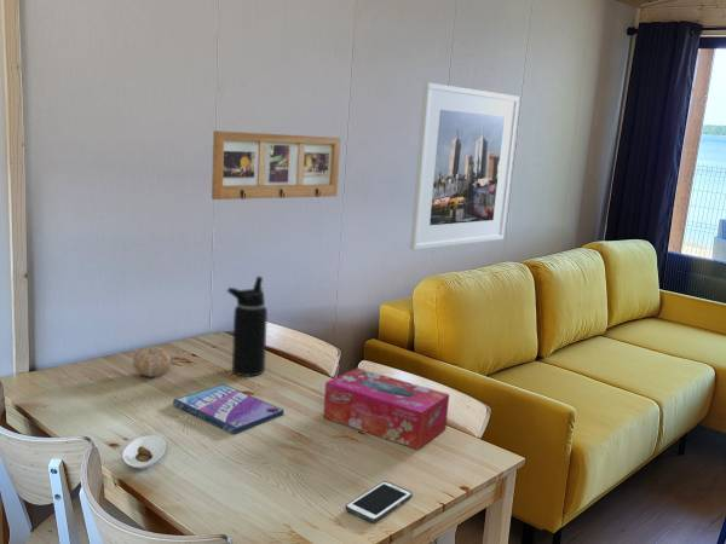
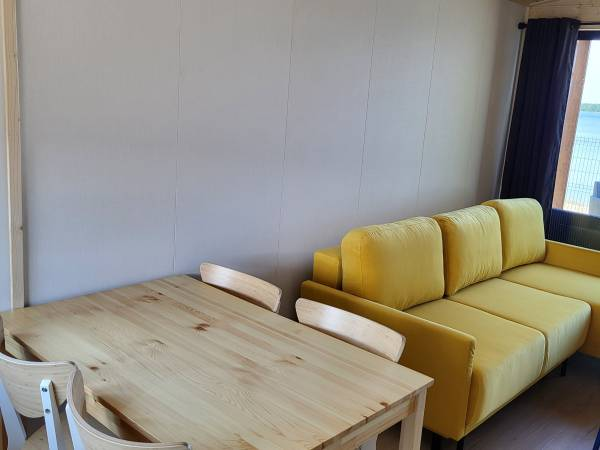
- fruit (151, 361)
- picture frame (282, 166)
- tissue box (385, 405)
- water bottle (246, 325)
- cell phone (379, 500)
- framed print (467, 168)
- saucer (144, 455)
- video game case (227, 406)
